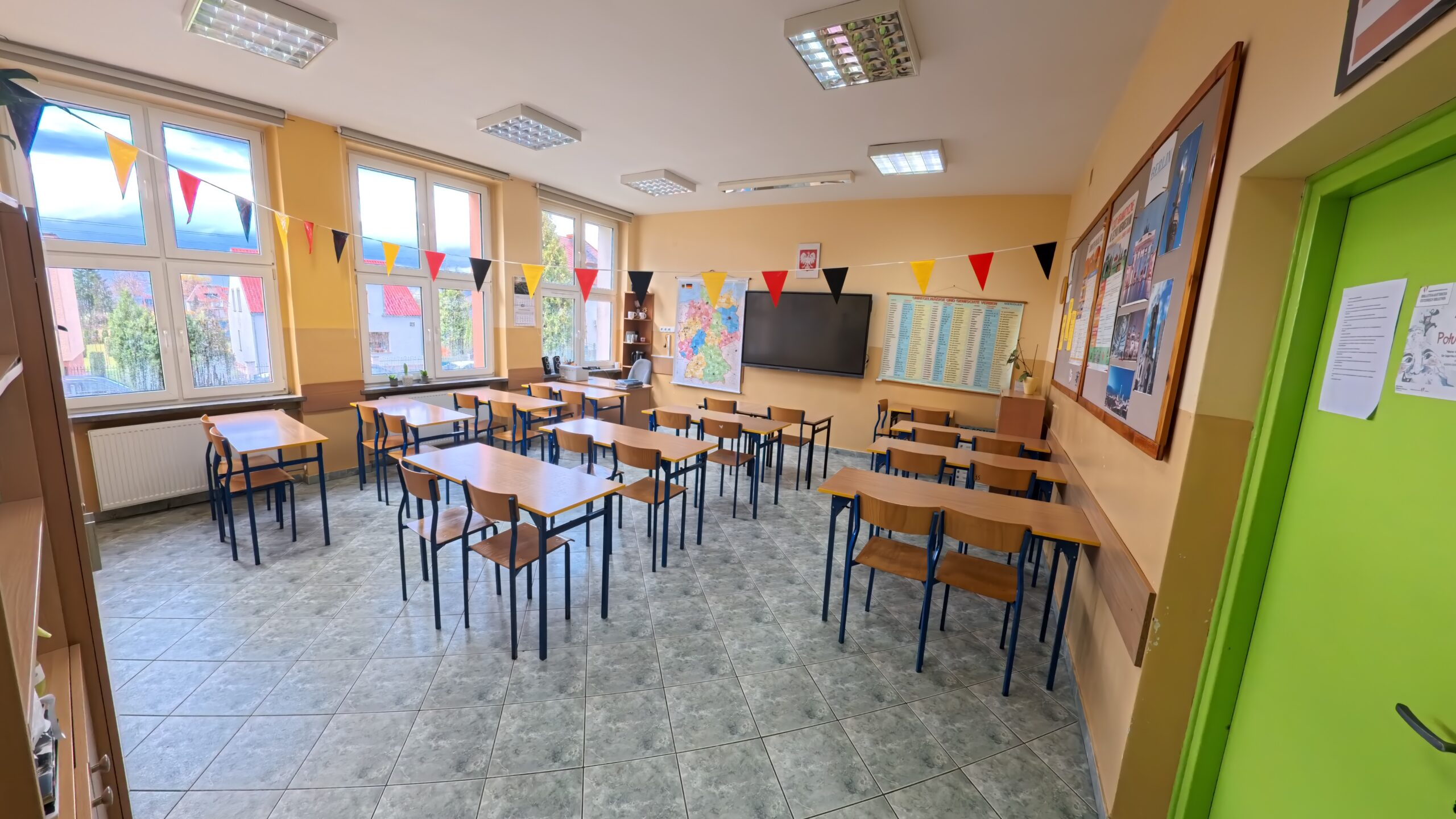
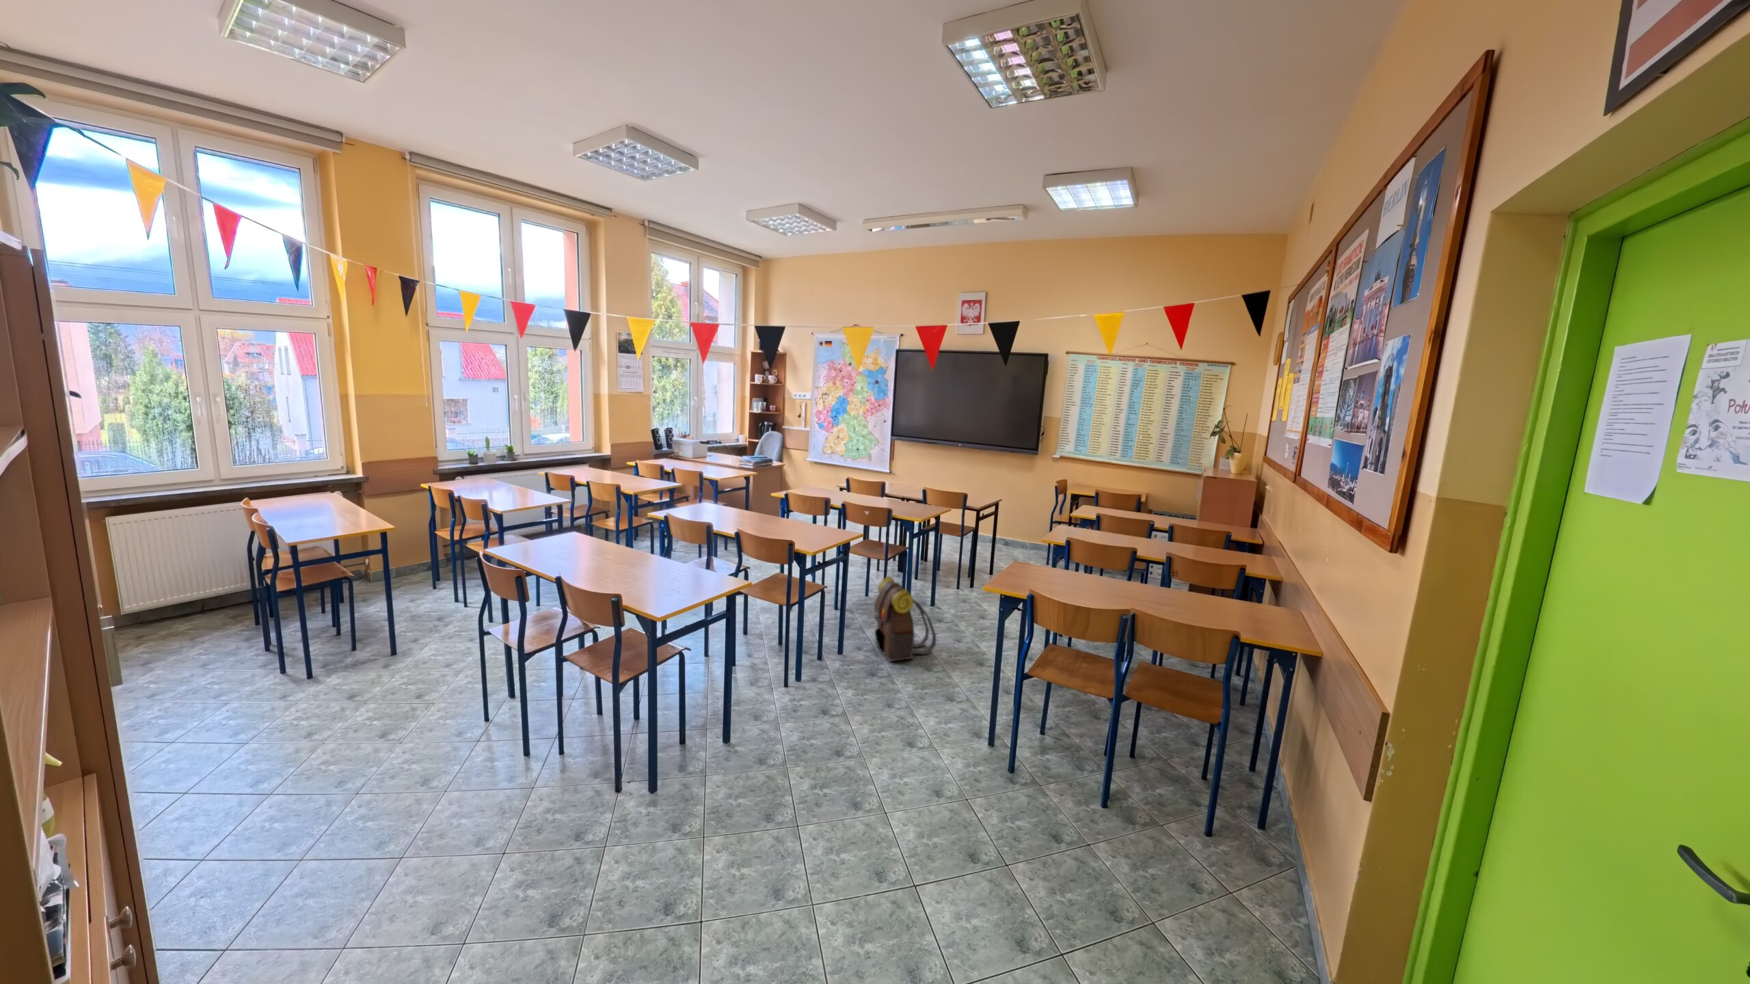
+ backpack (904, 618)
